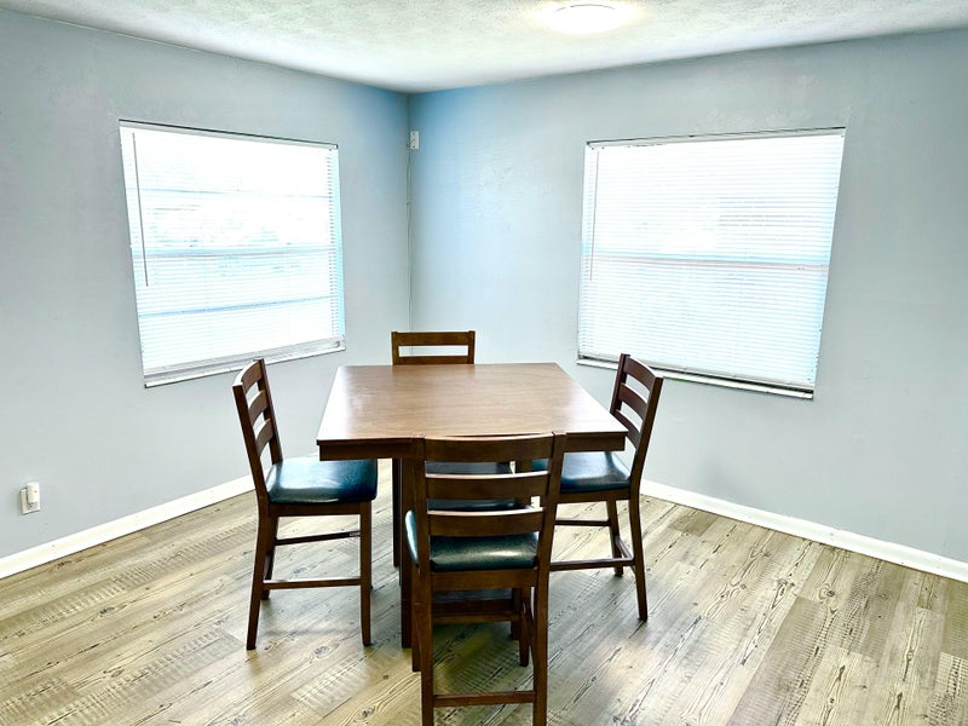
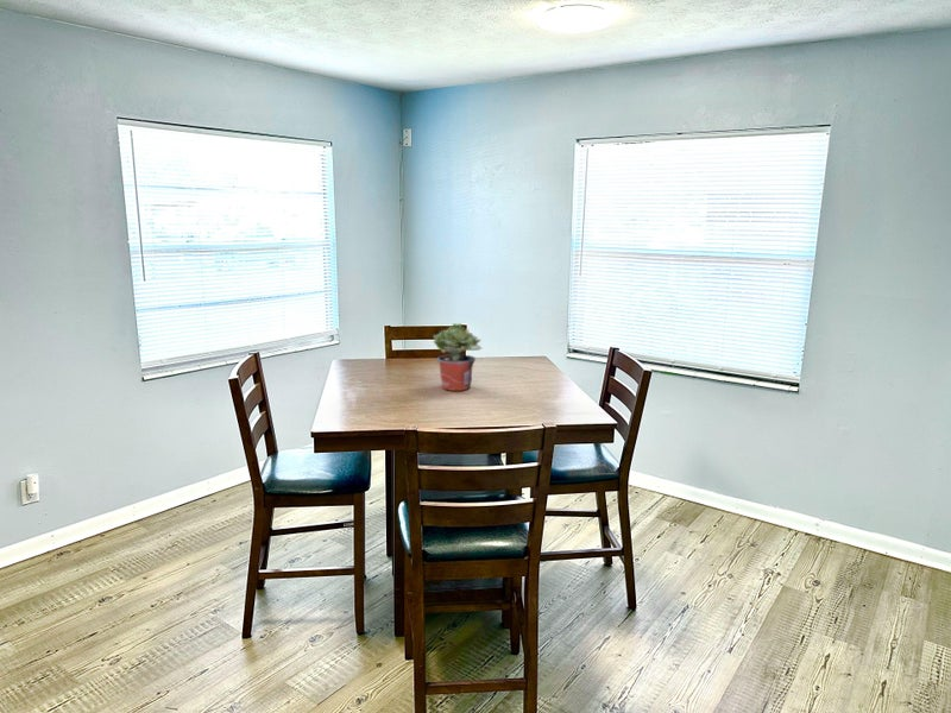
+ potted plant (456, 355)
